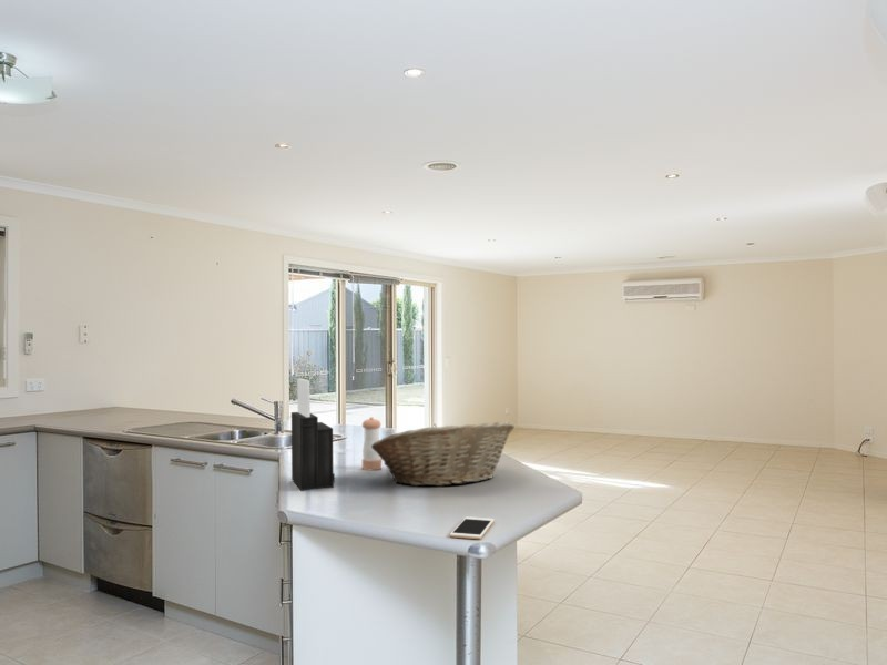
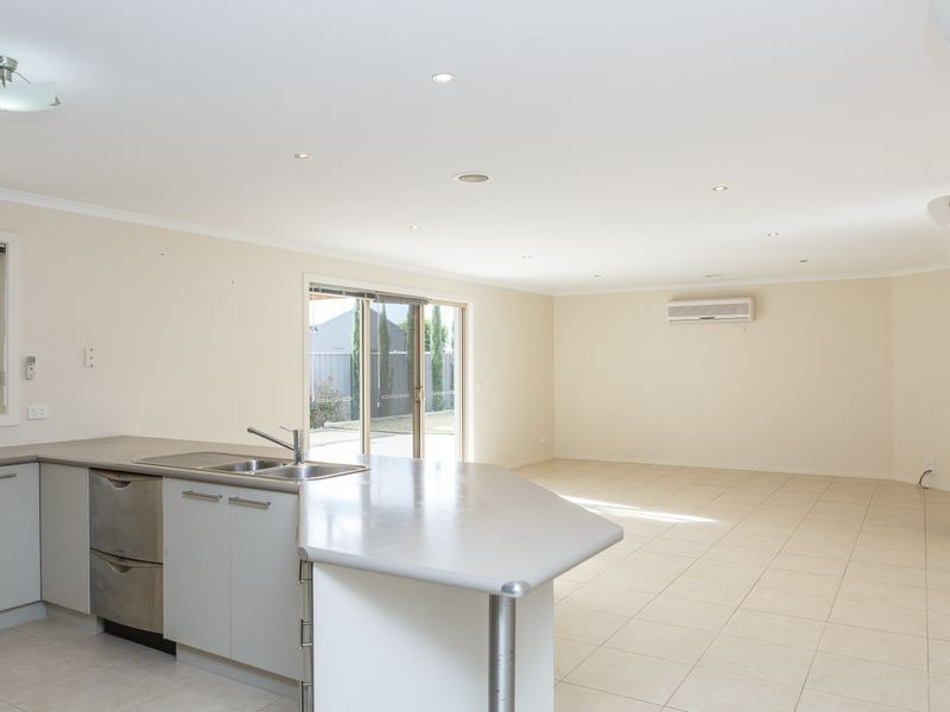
- knife block (315, 431)
- cell phone (472, 526)
- pepper shaker (371, 442)
- fruit basket (445, 448)
